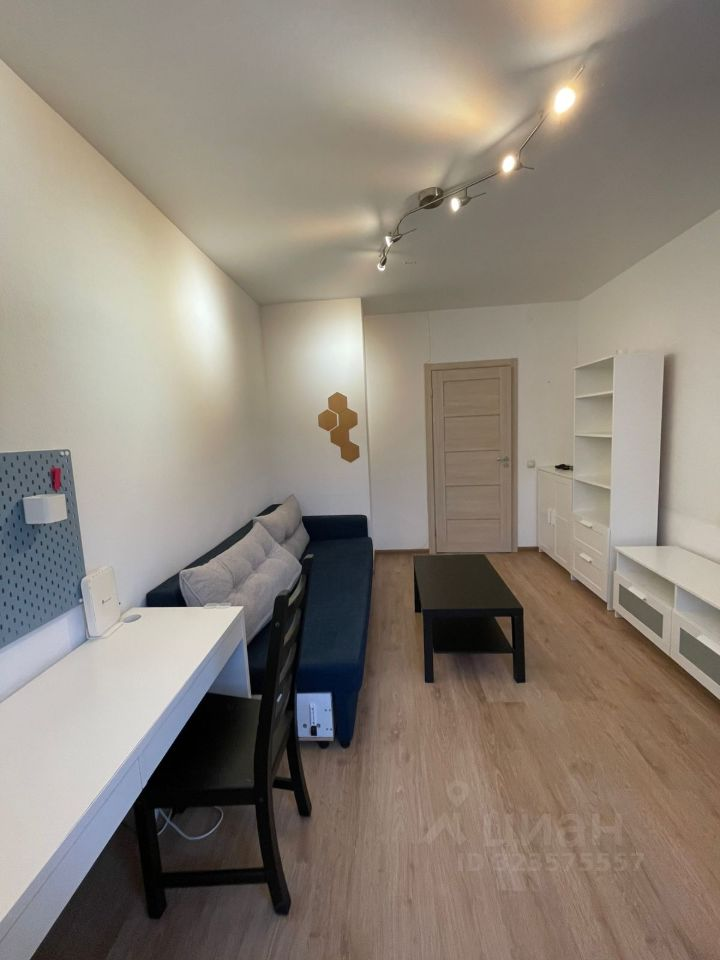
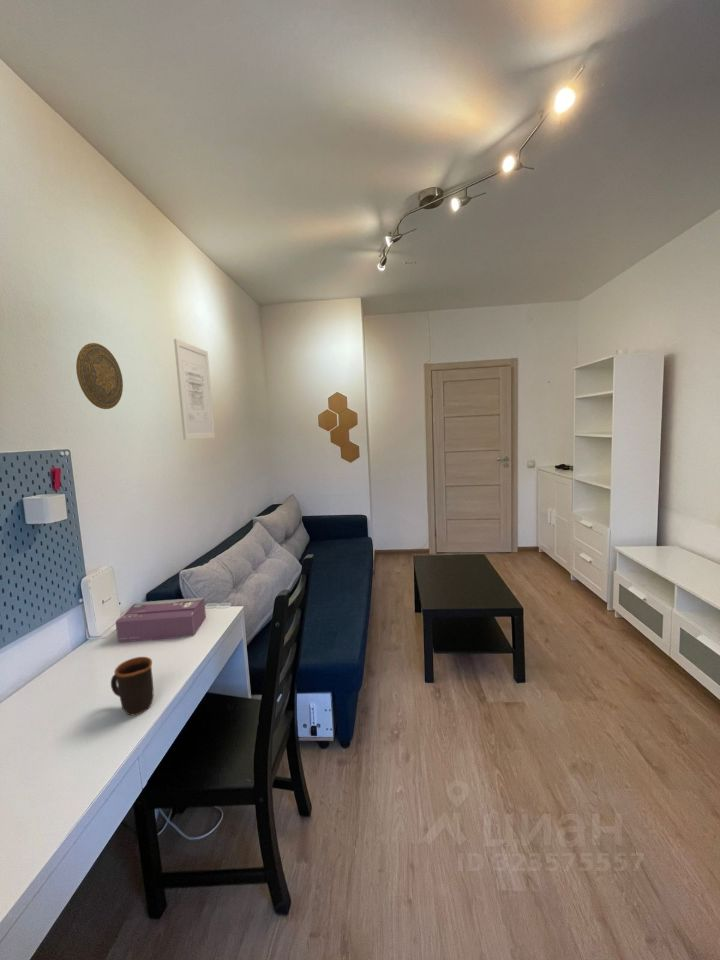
+ decorative plate (103, 376)
+ mug (130, 685)
+ wall art (196, 392)
+ tissue box (163, 618)
